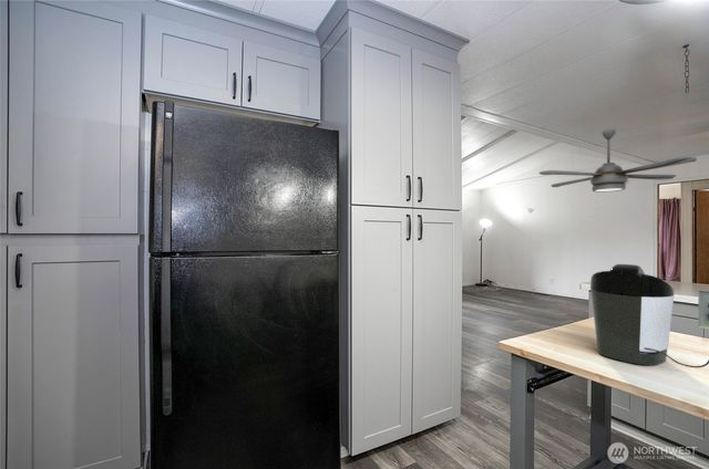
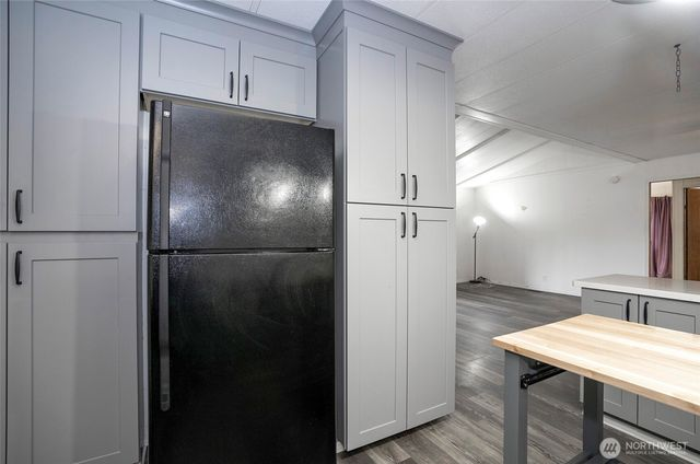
- ceiling fan (608, 160)
- coffee maker (651, 313)
